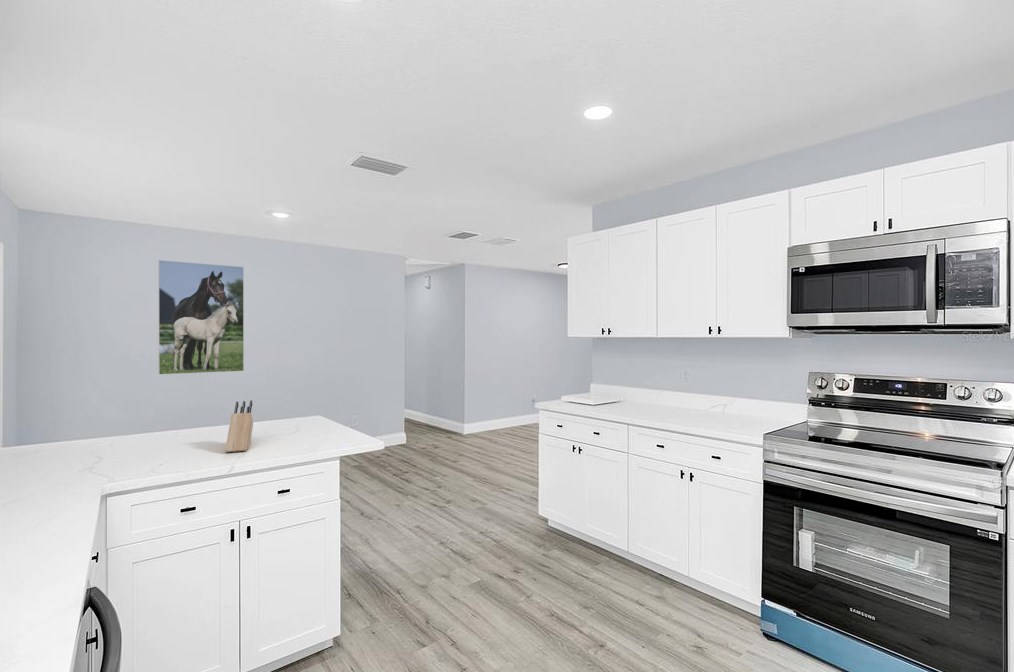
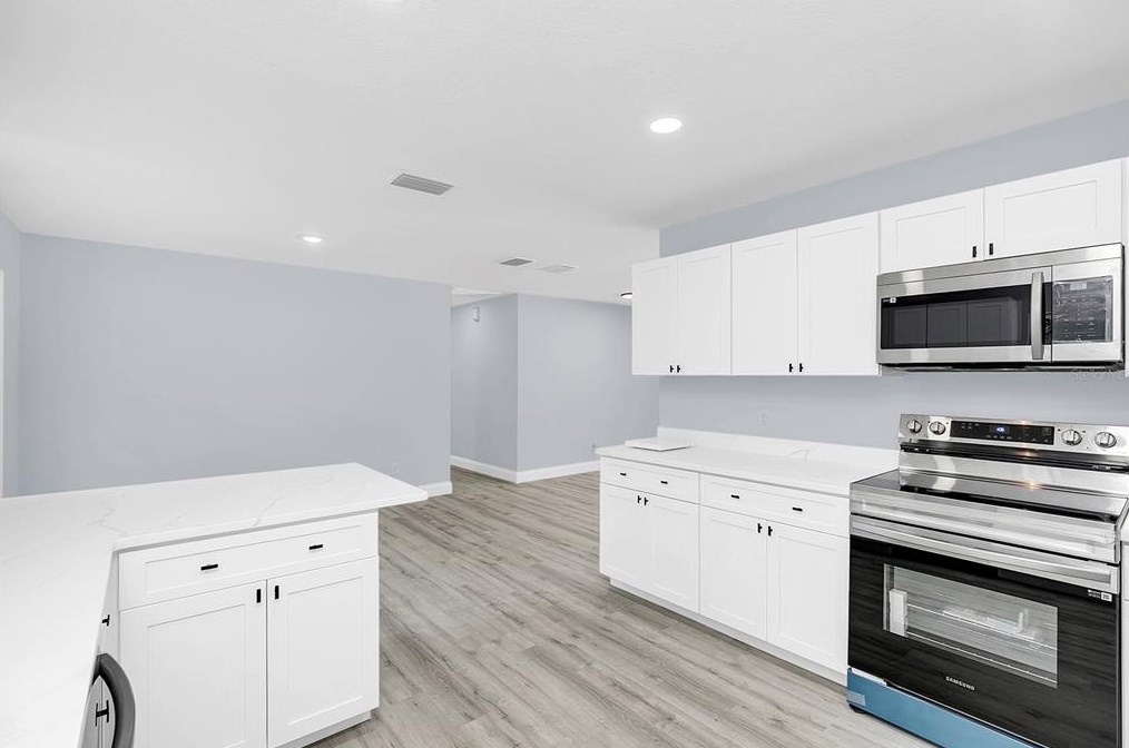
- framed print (203, 318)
- knife block (240, 424)
